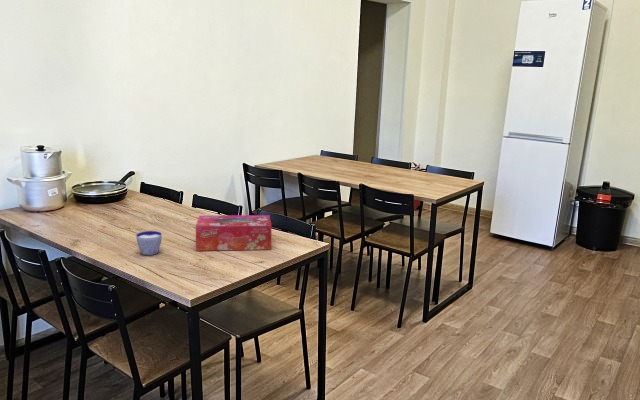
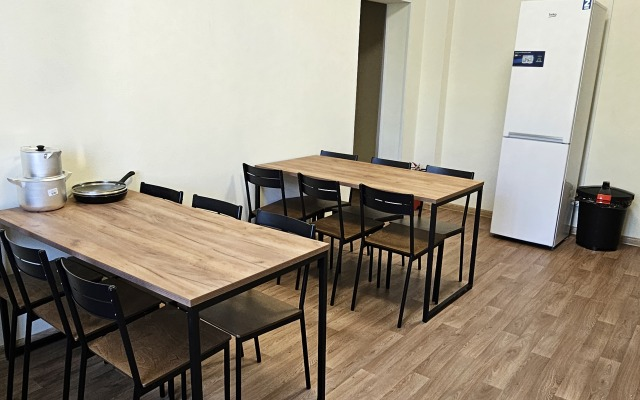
- cup (147, 242)
- tissue box (234, 232)
